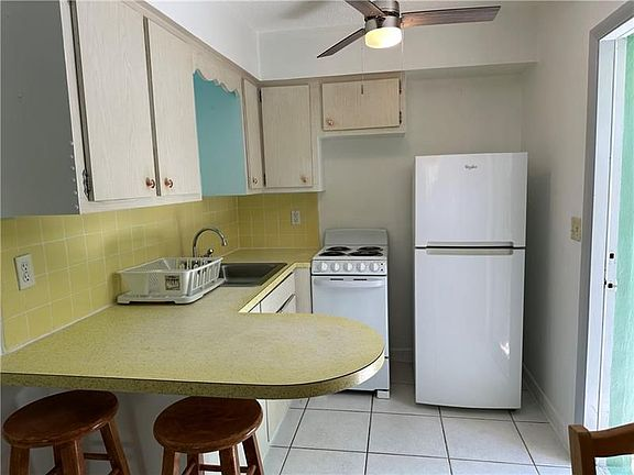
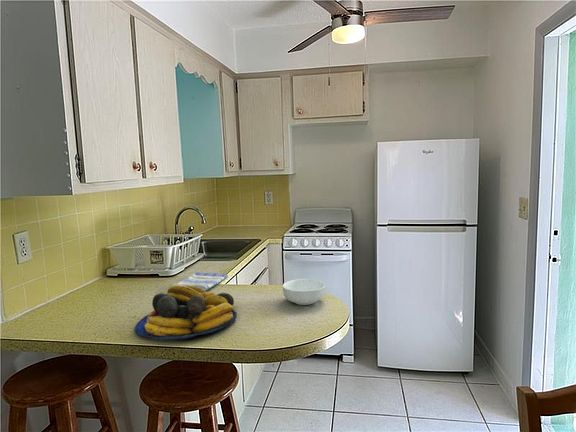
+ dish towel (201, 280)
+ cereal bowl (304, 293)
+ fruit bowl (186, 303)
